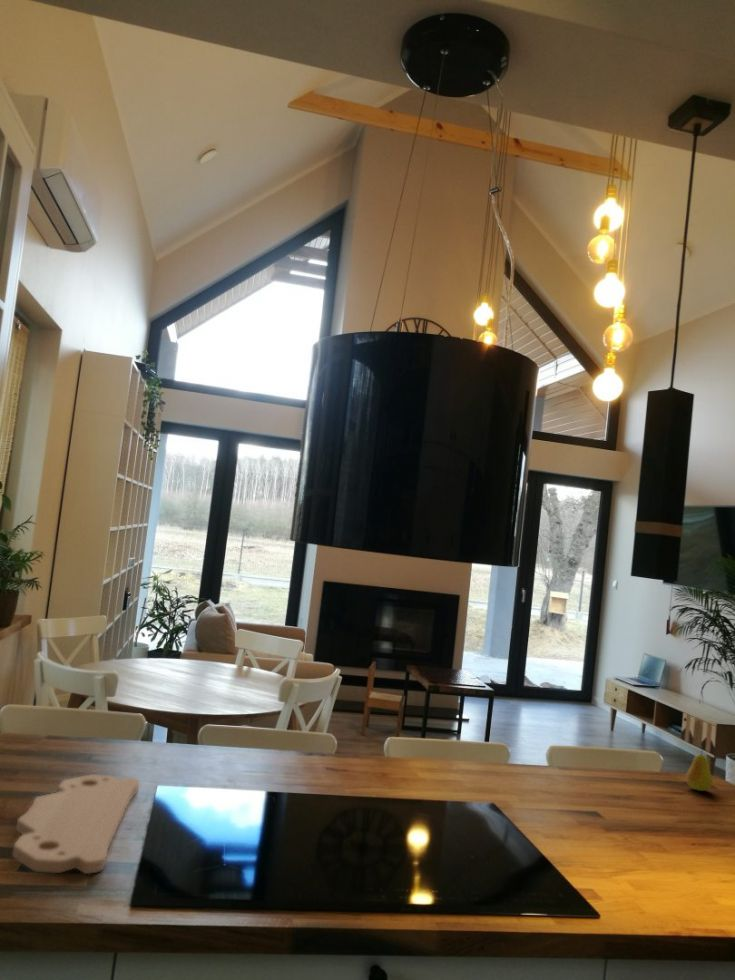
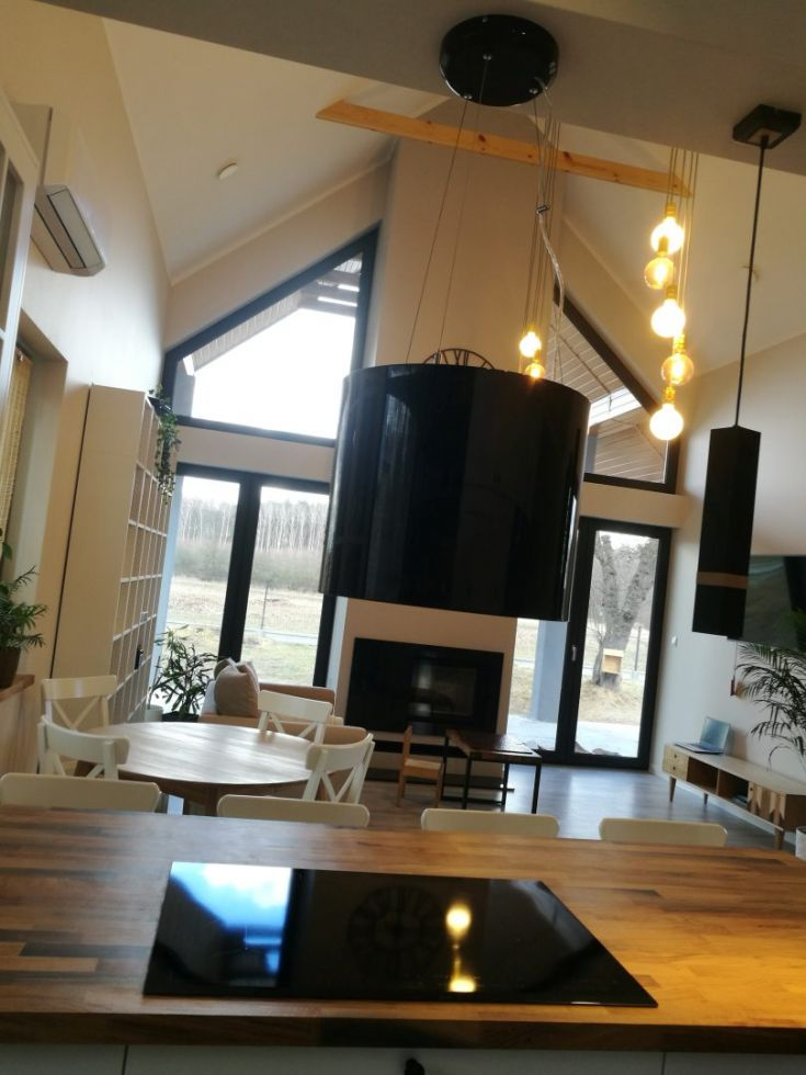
- fruit (700, 769)
- cutting board (75, 816)
